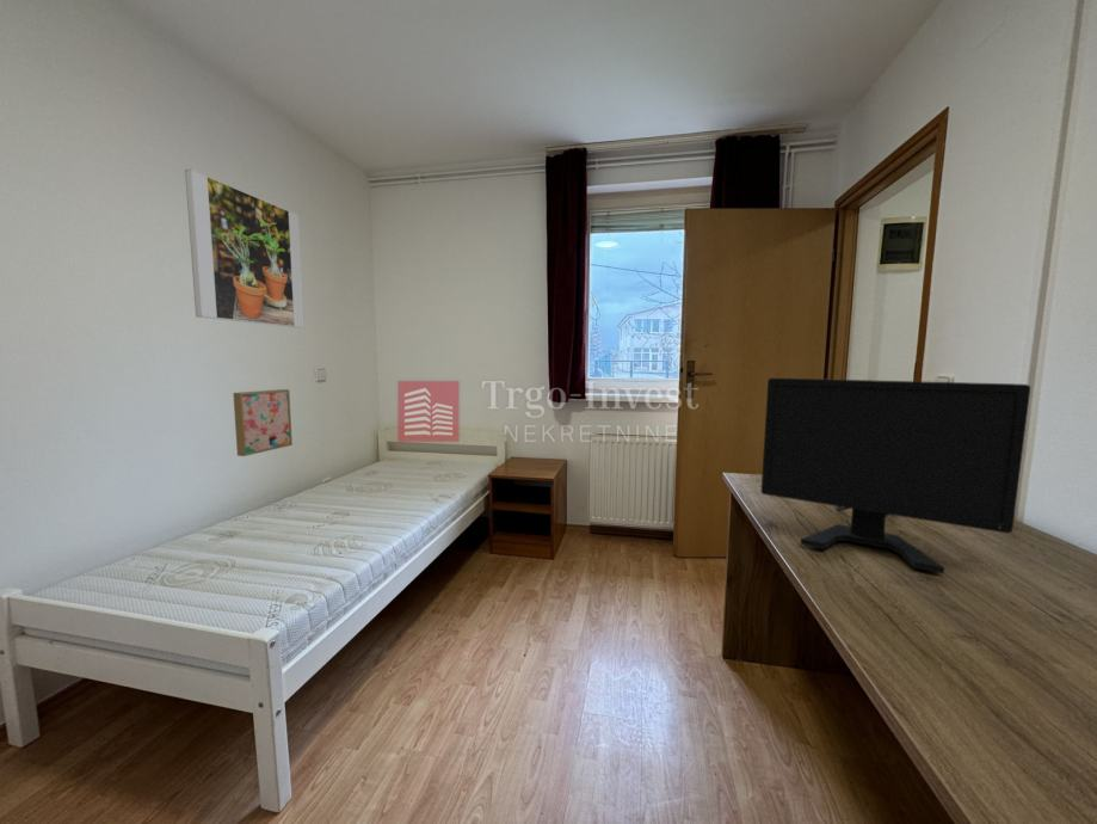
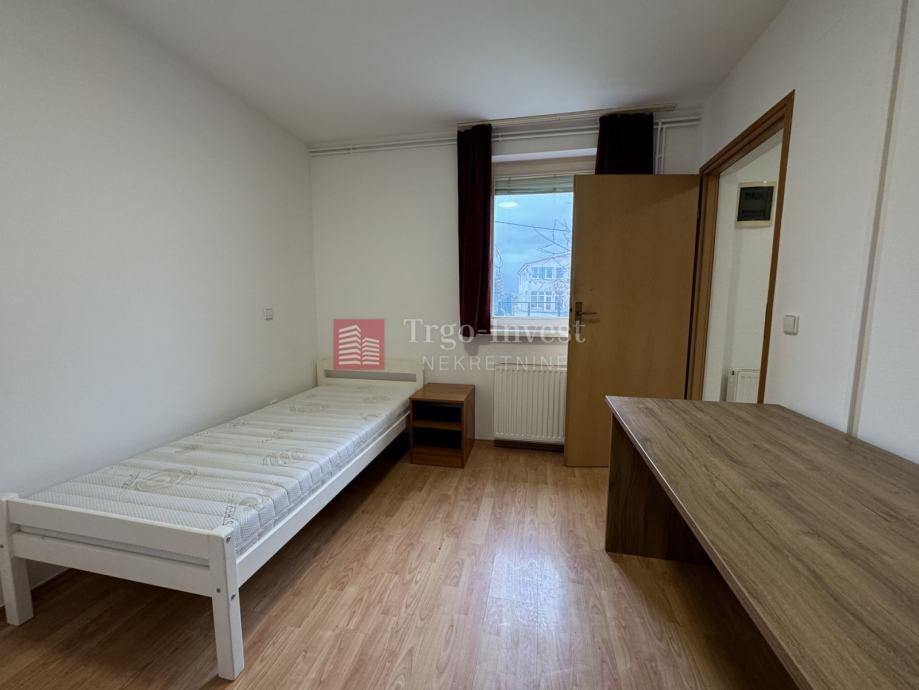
- wall art (264, 420)
- computer monitor (871, 451)
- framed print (253, 259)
